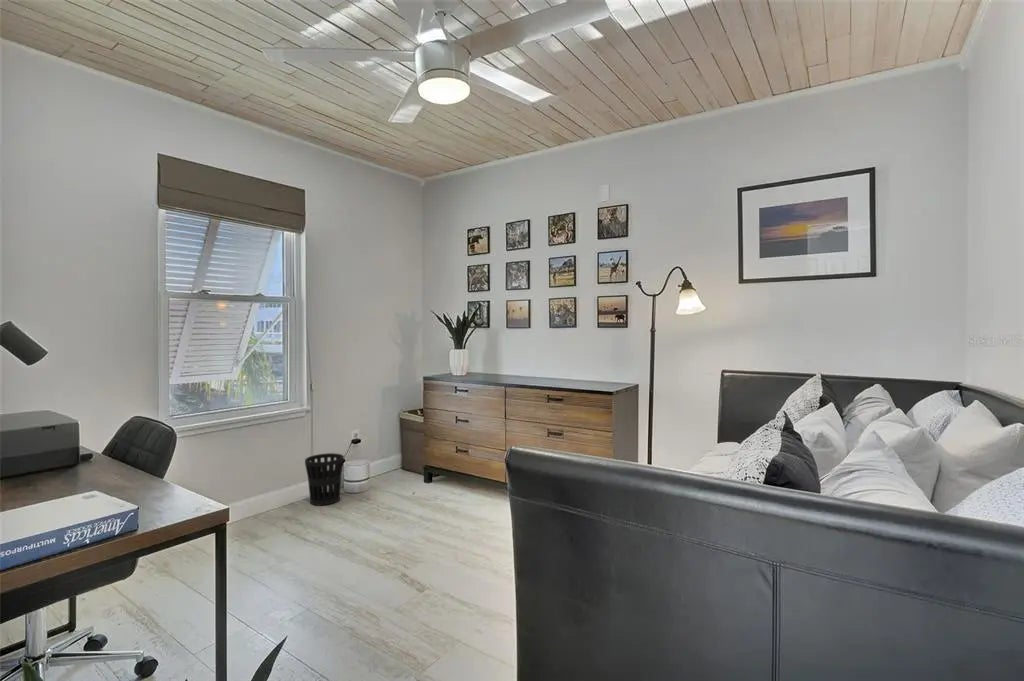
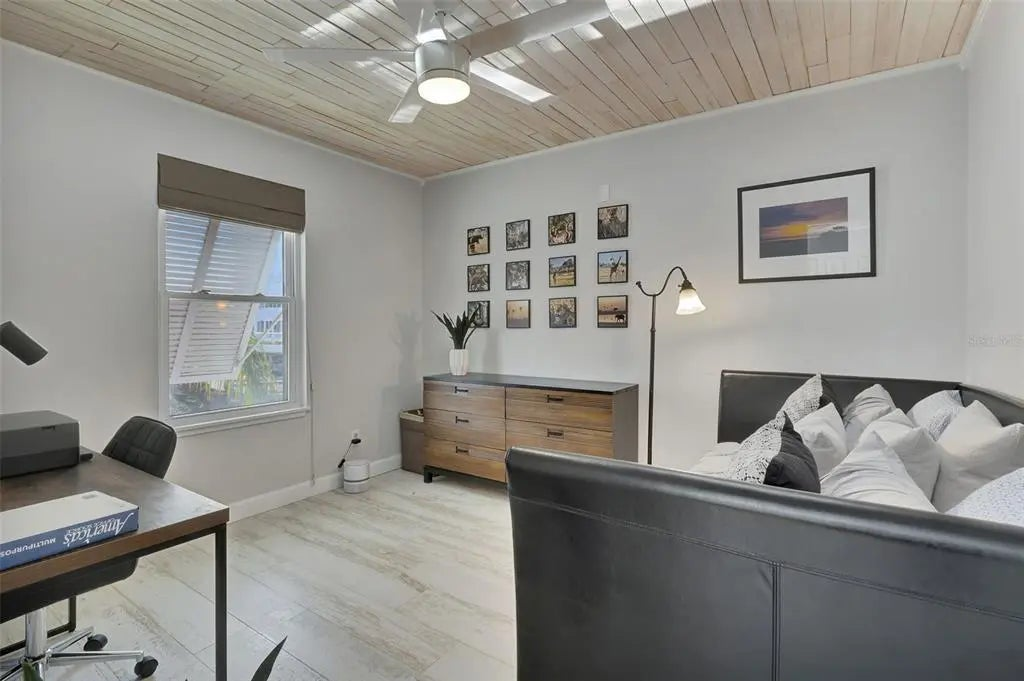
- wastebasket (324, 479)
